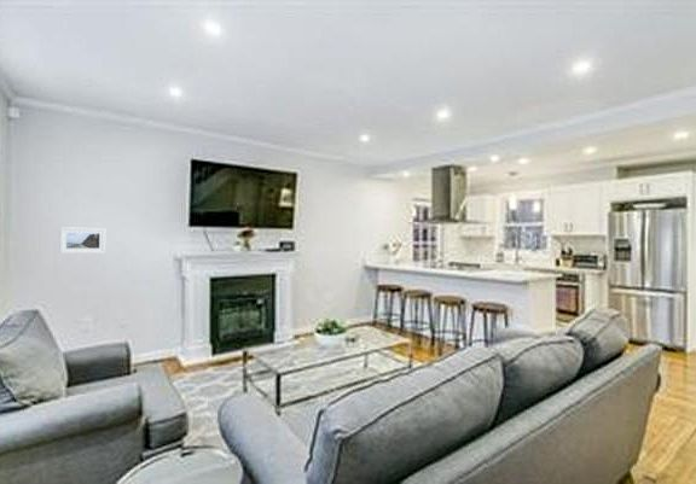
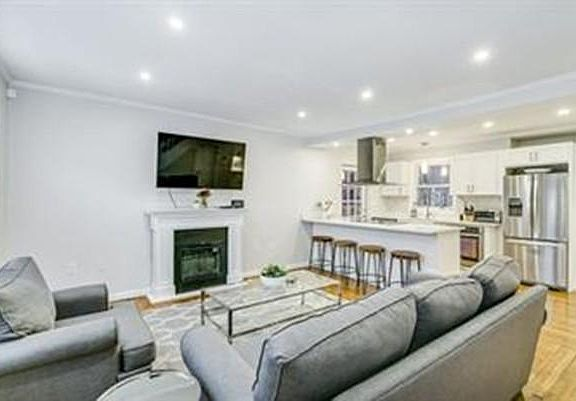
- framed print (82, 240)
